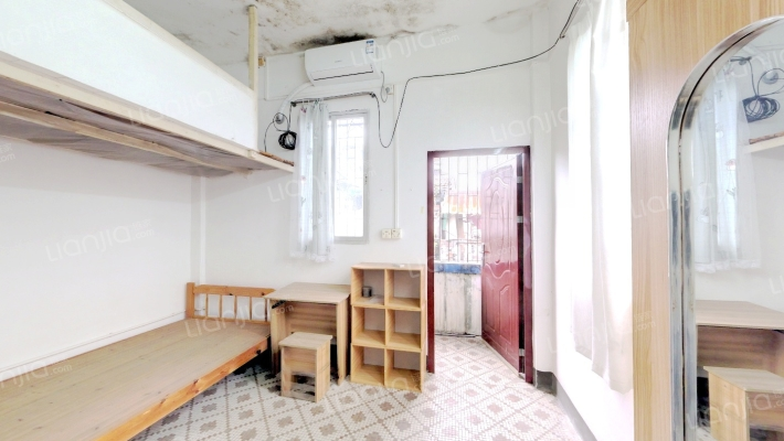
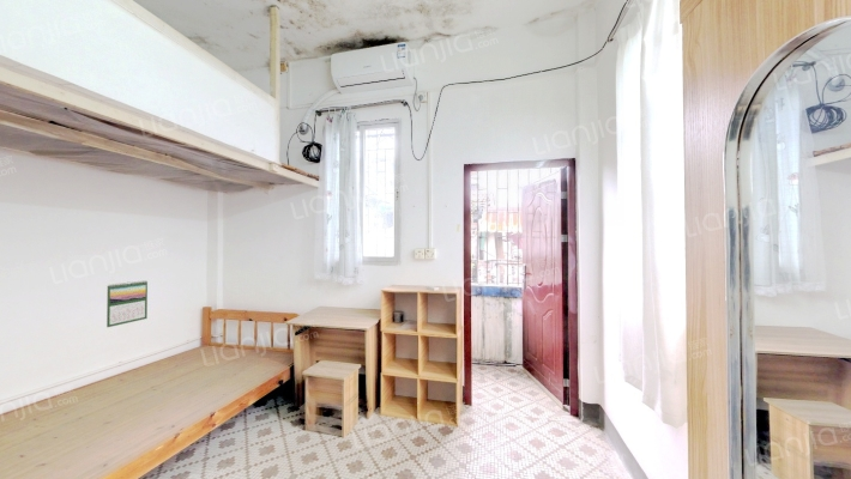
+ calendar (128, 302)
